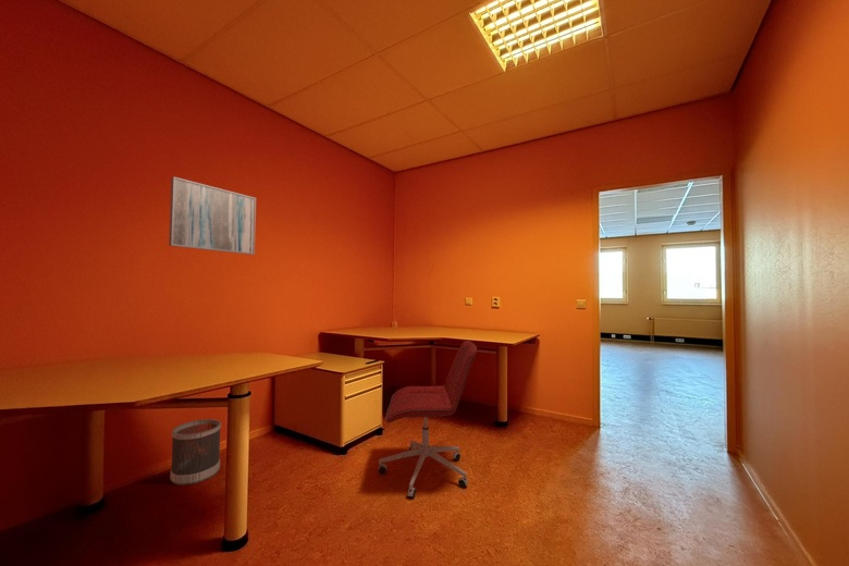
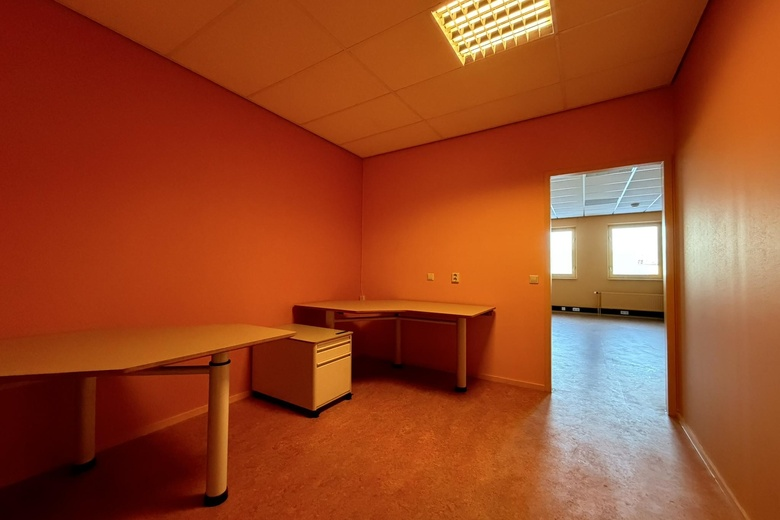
- wall art (217, 219)
- wastebasket (196, 450)
- office chair (427, 406)
